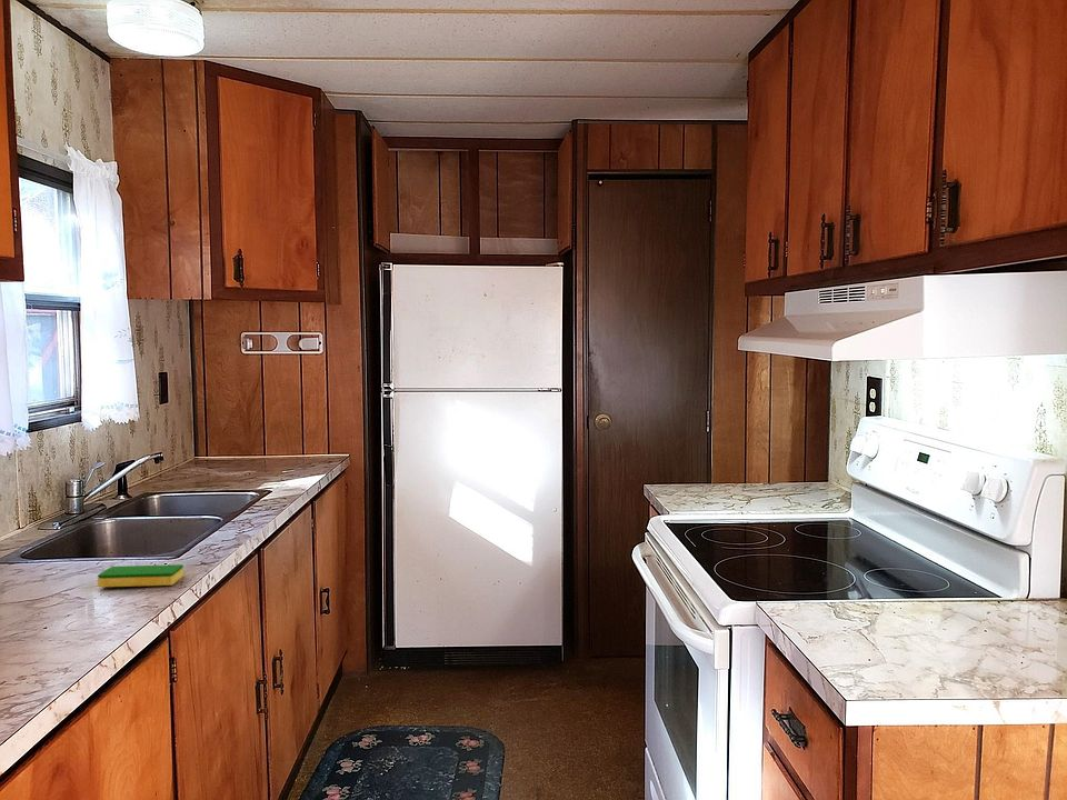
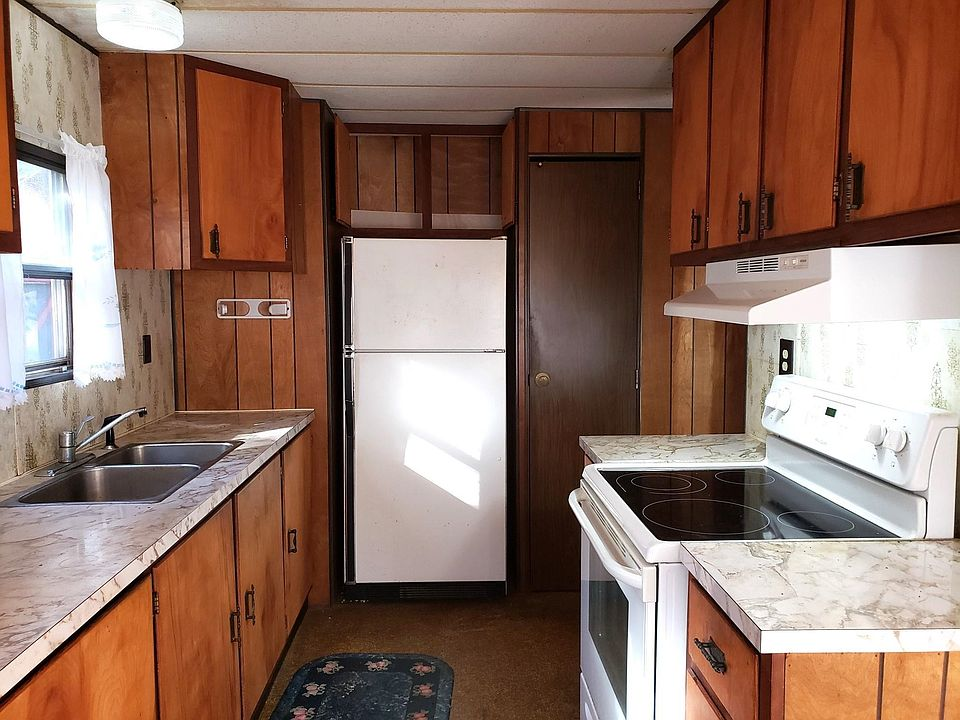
- dish sponge (141, 576)
